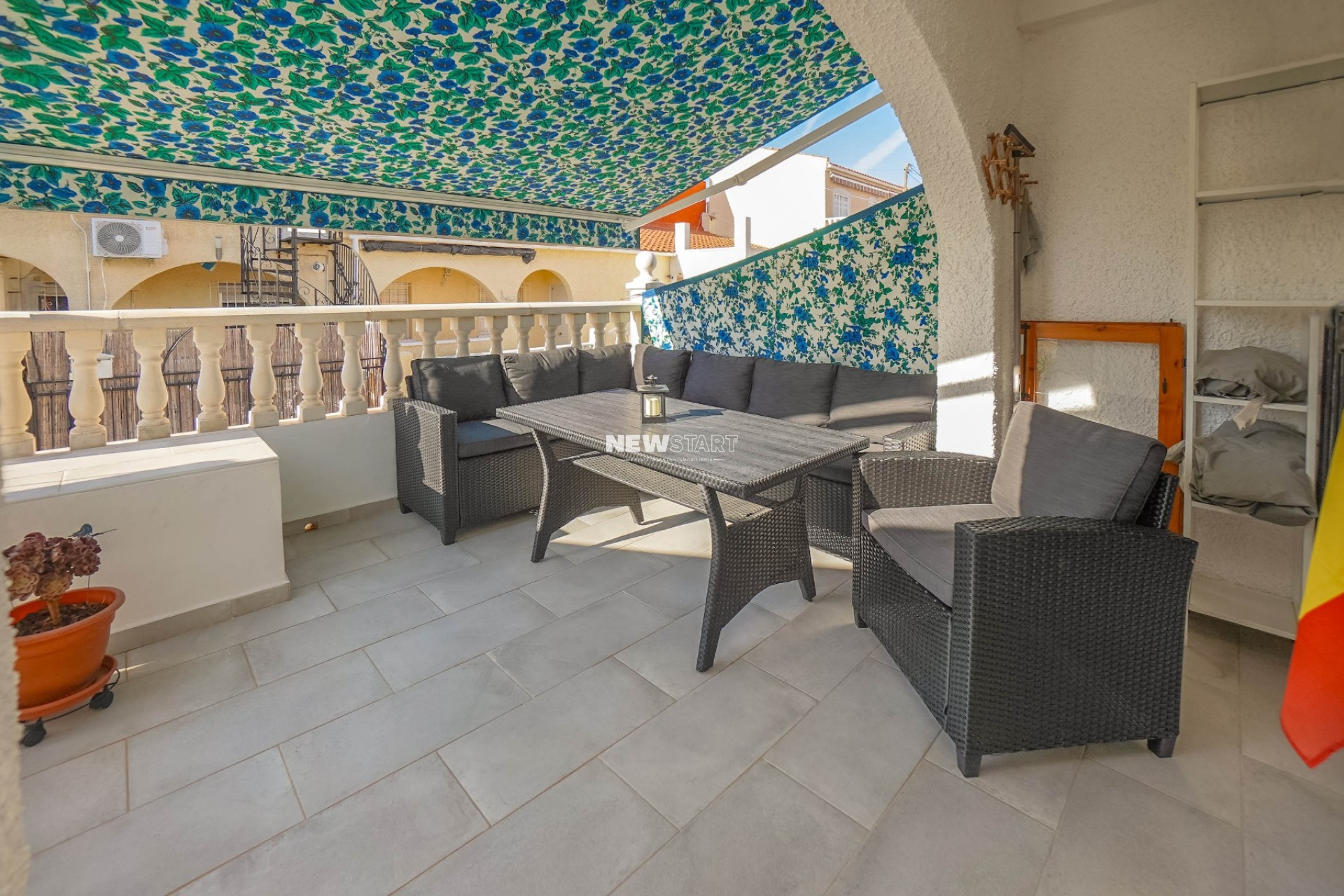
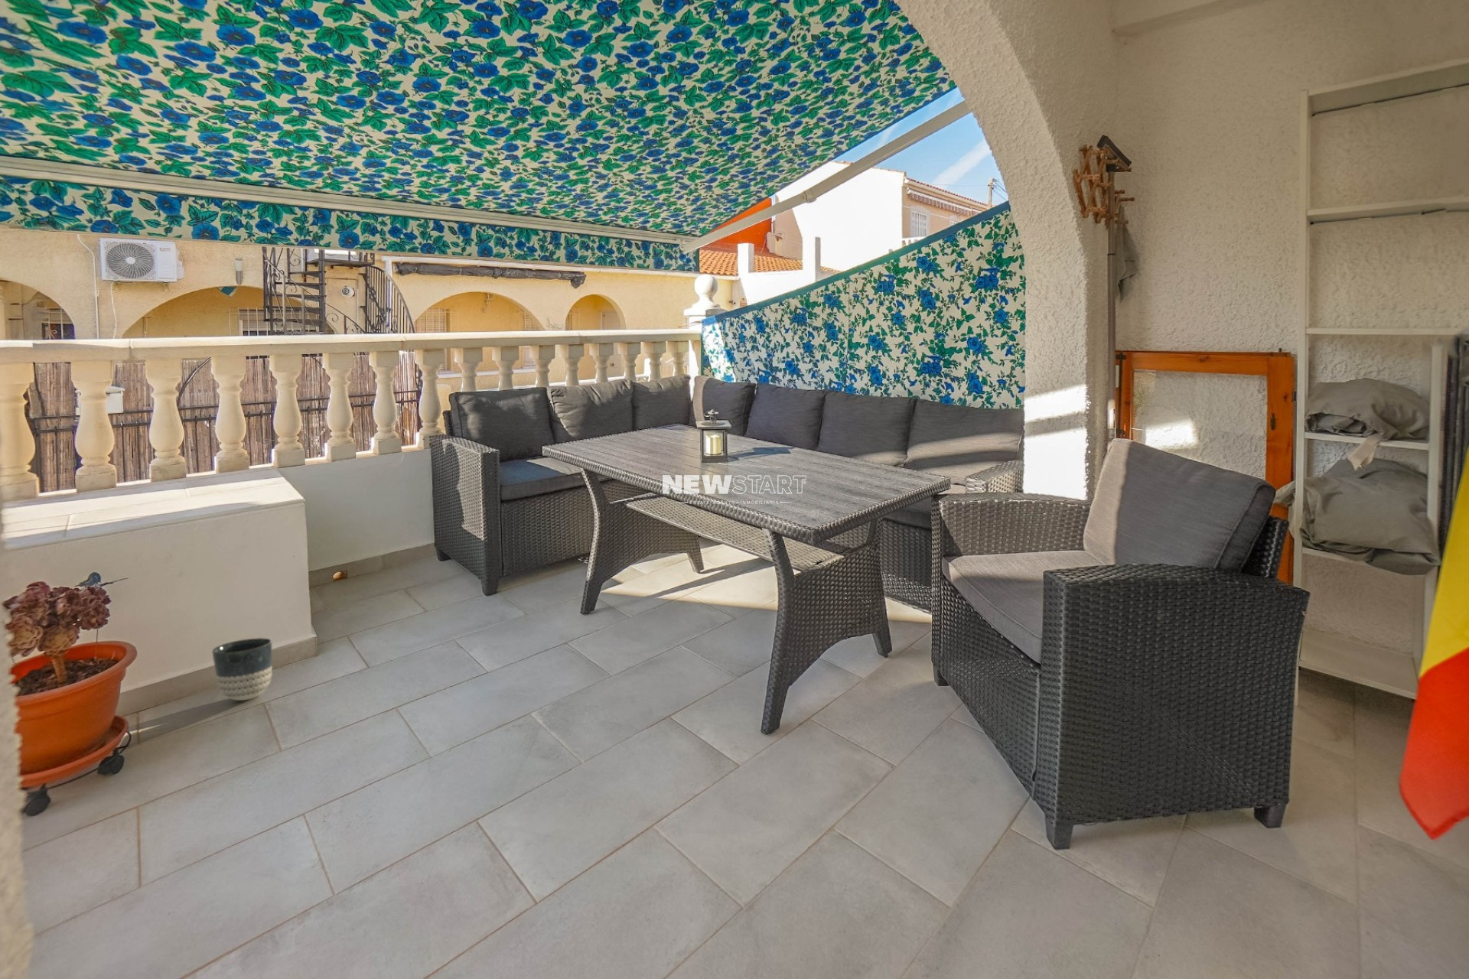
+ planter (244, 672)
